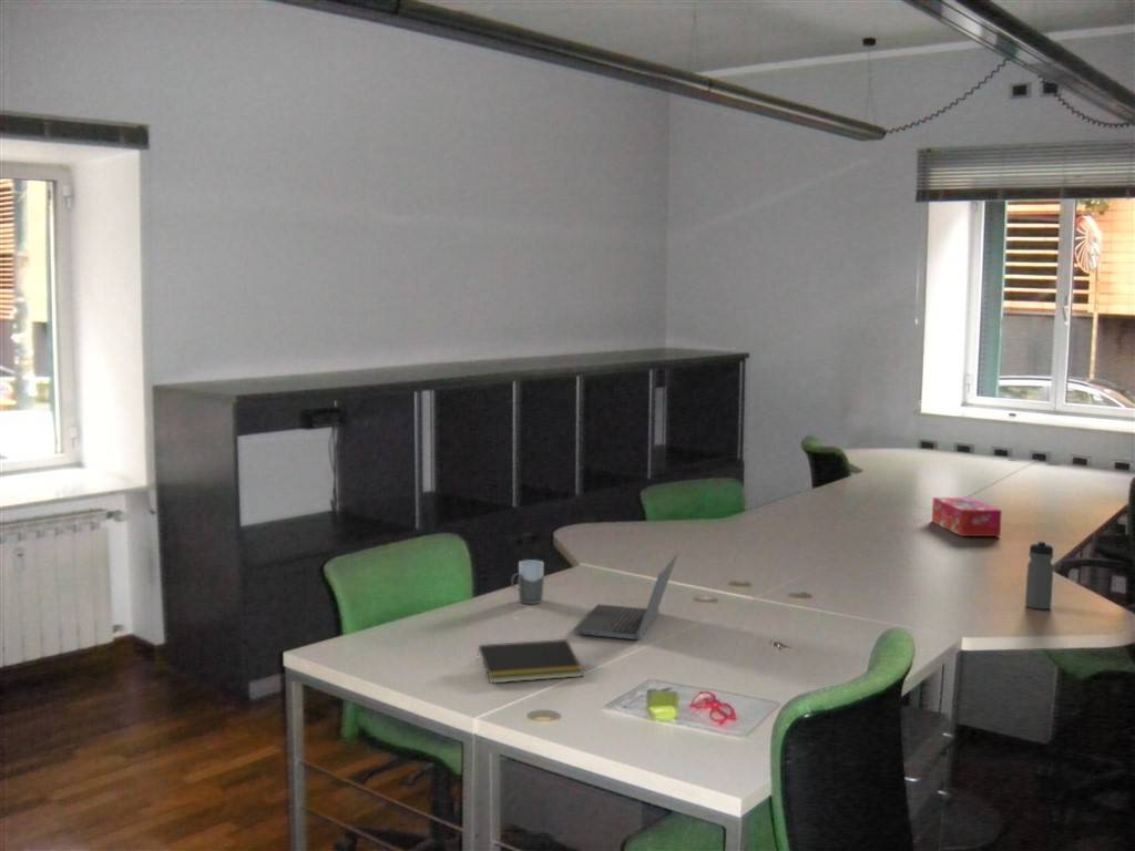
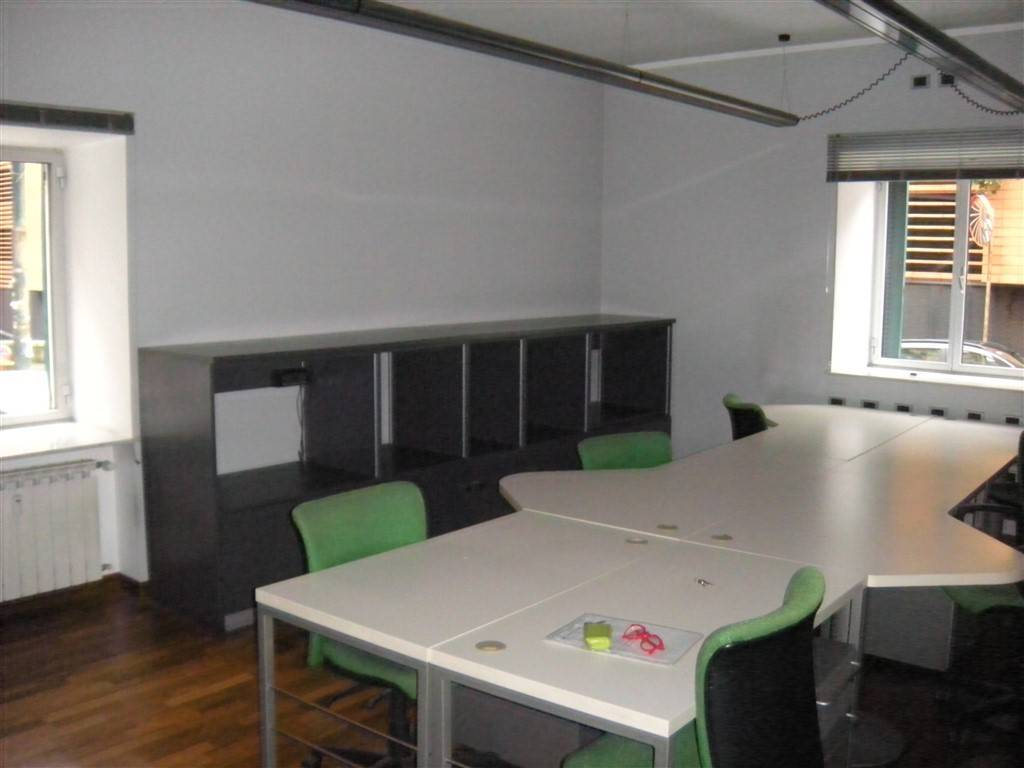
- mug (525, 583)
- water bottle (1040, 573)
- notepad (530, 659)
- laptop computer (624, 606)
- tissue box (965, 515)
